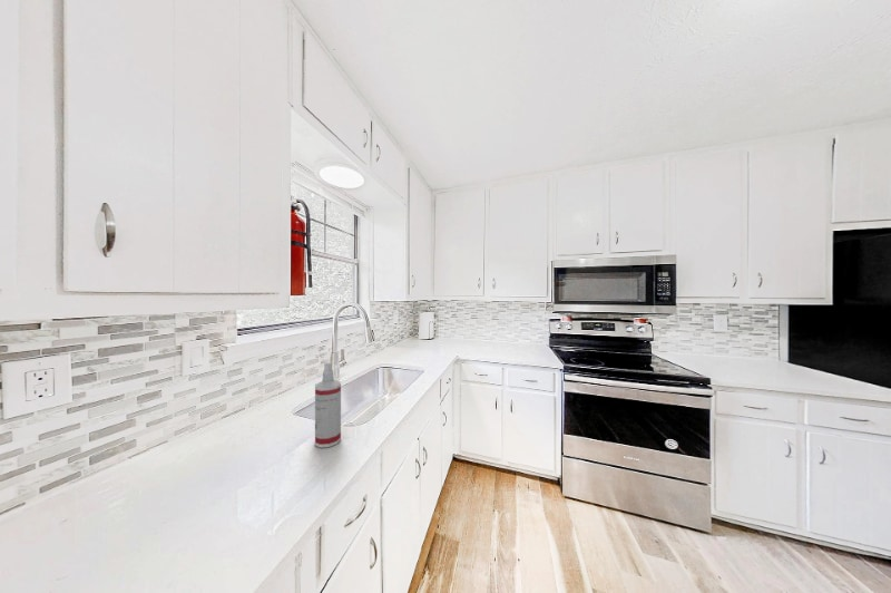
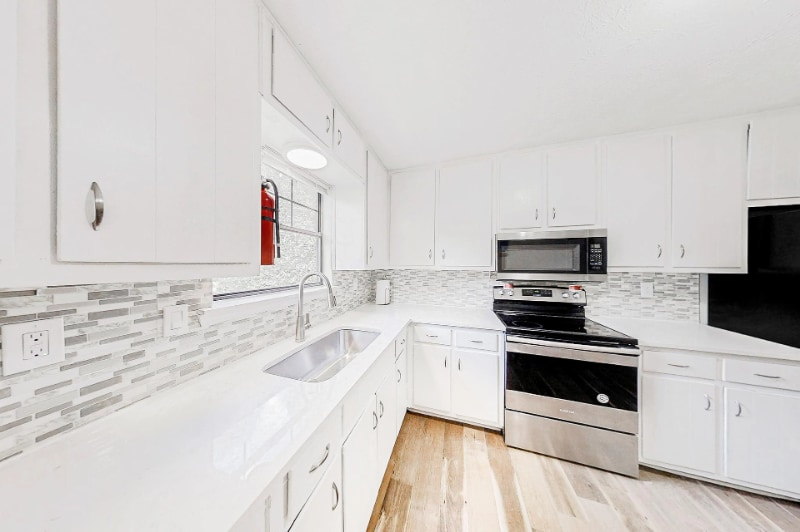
- spray bottle (327, 401)
